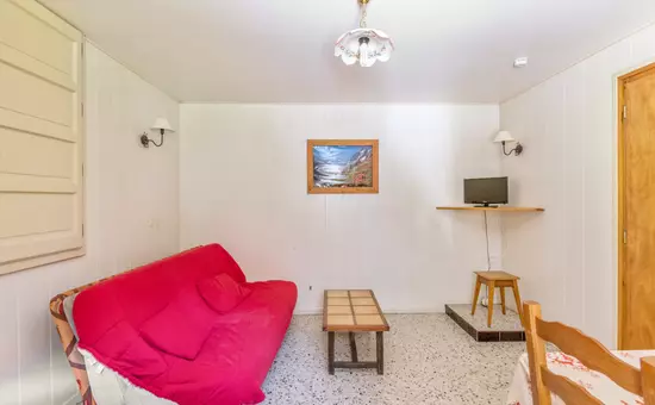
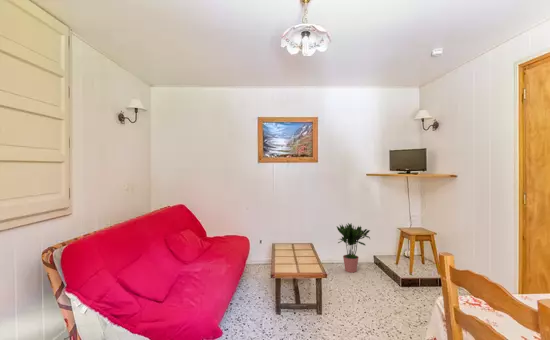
+ potted plant (351, 245)
